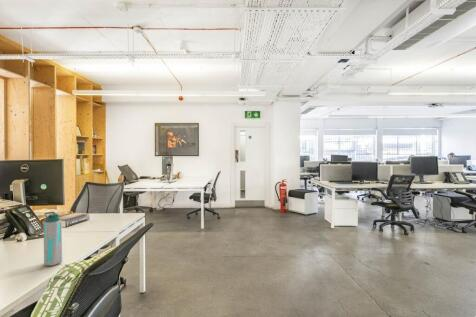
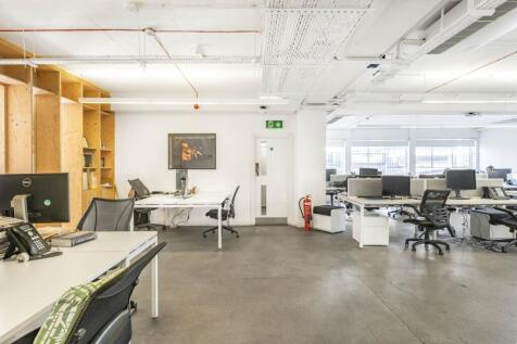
- water bottle (52, 238)
